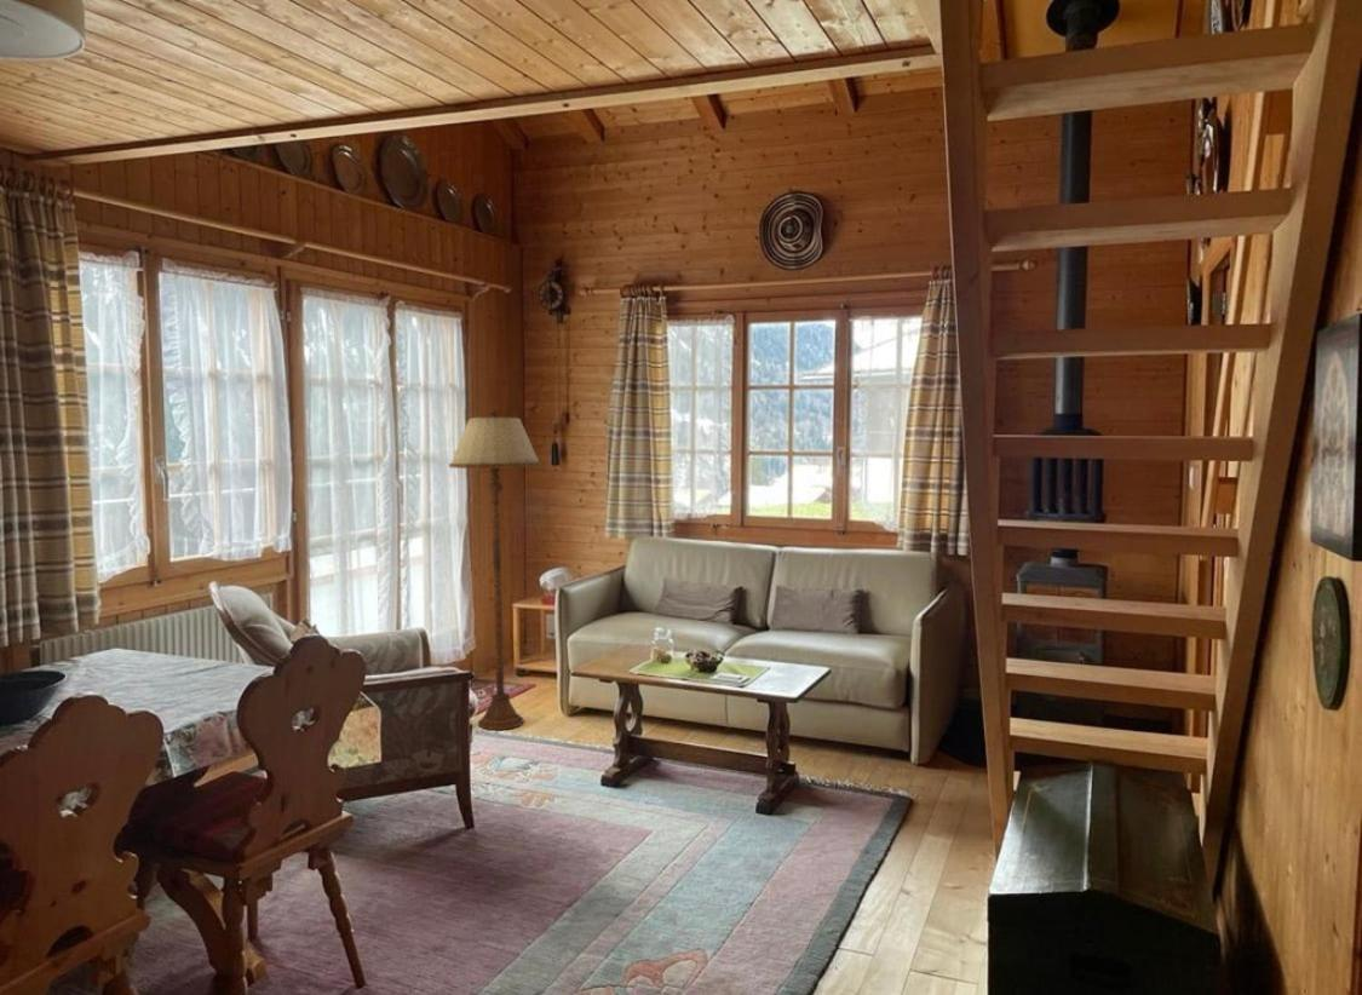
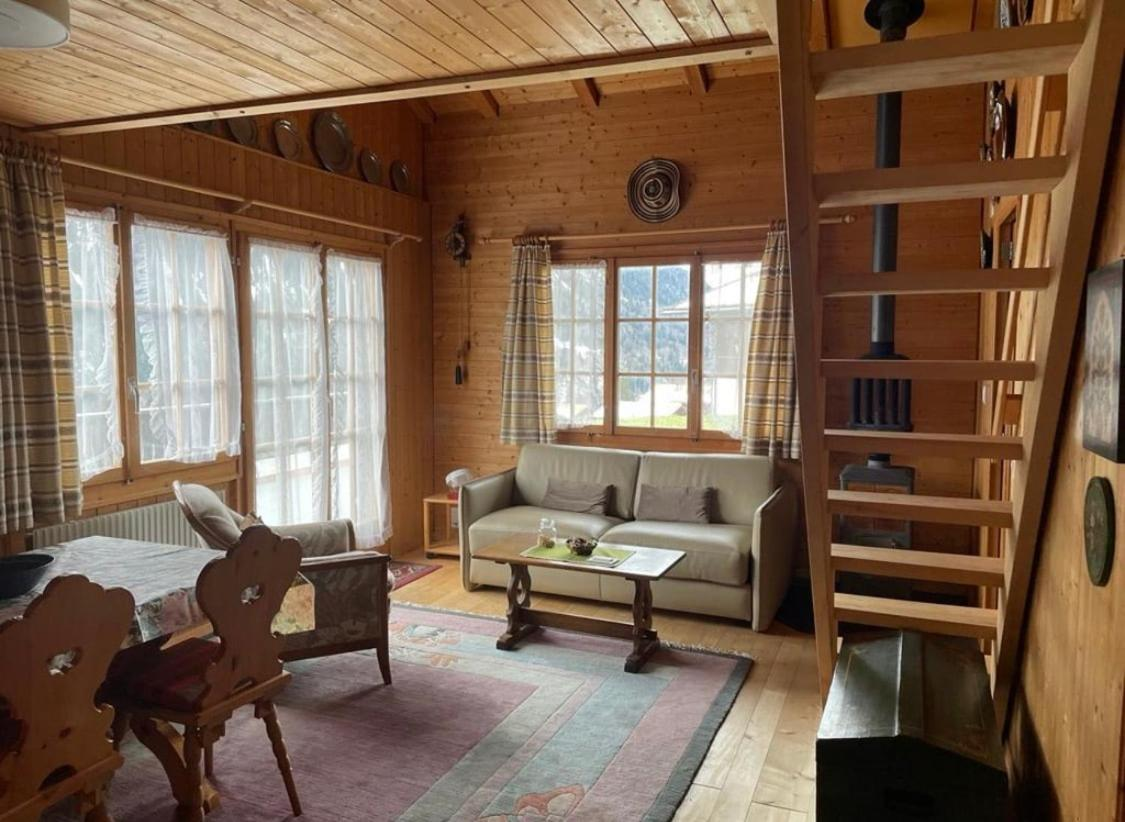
- floor lamp (498, 568)
